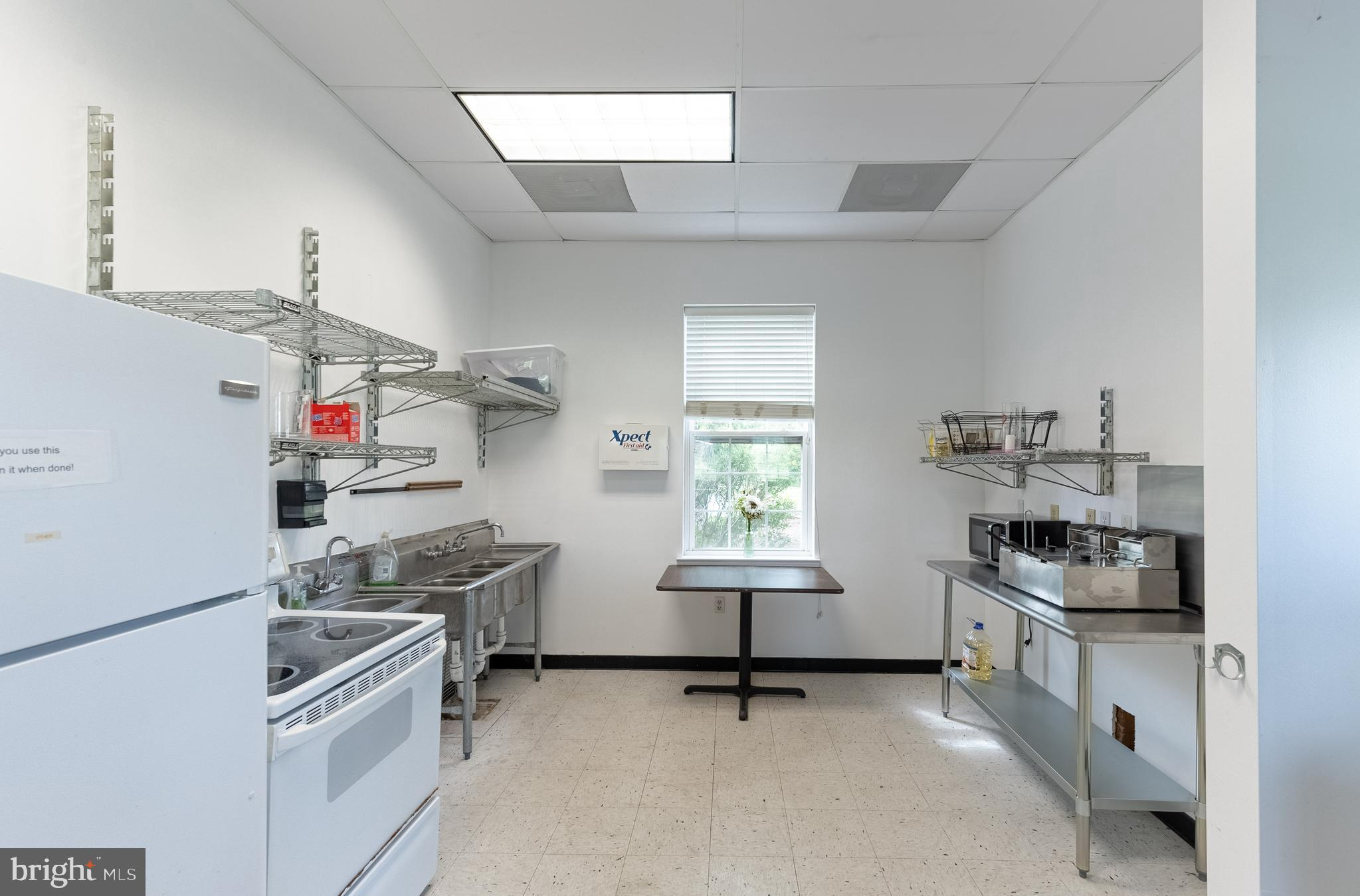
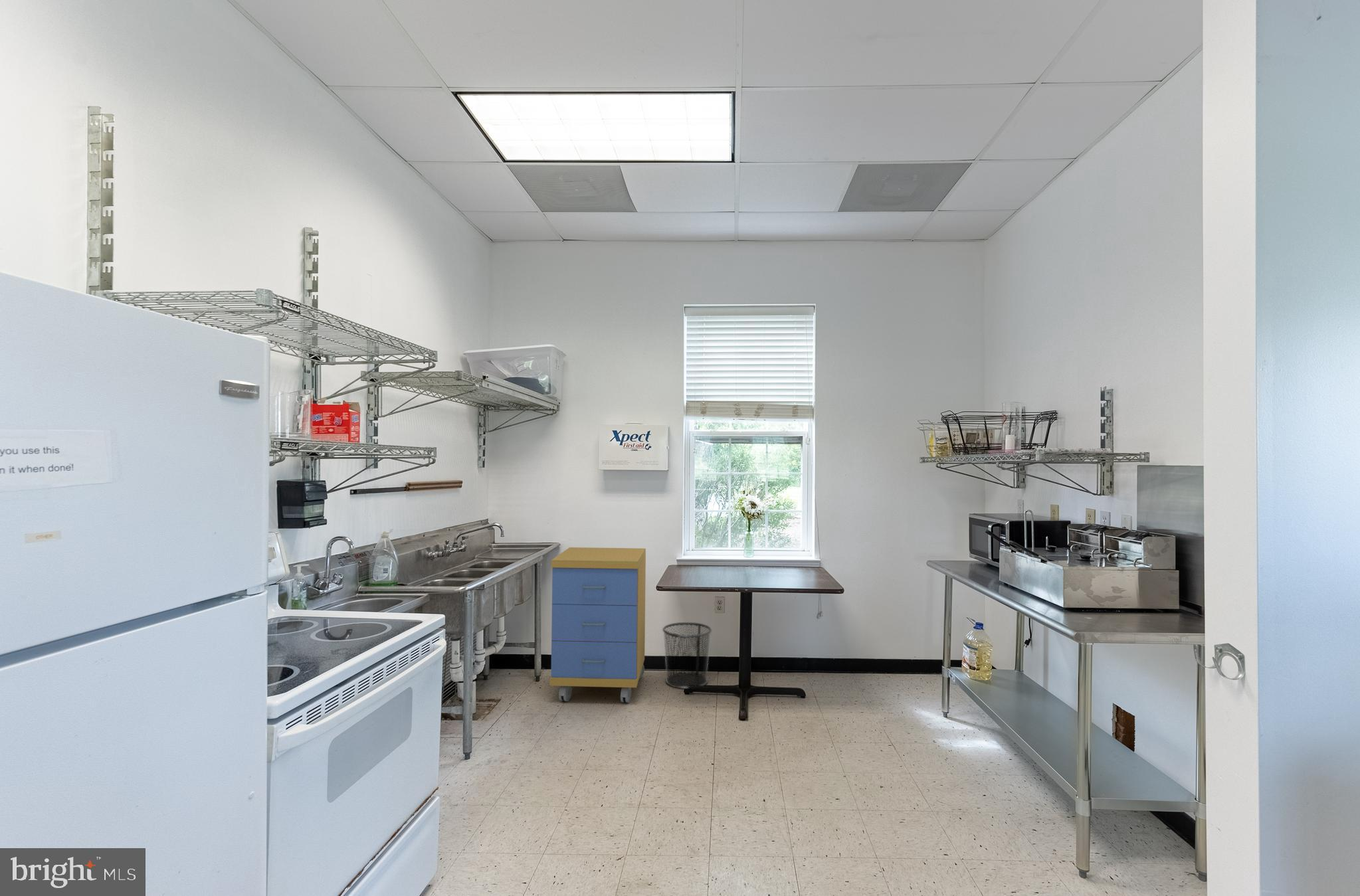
+ trash can (686, 655)
+ storage cabinet (601, 621)
